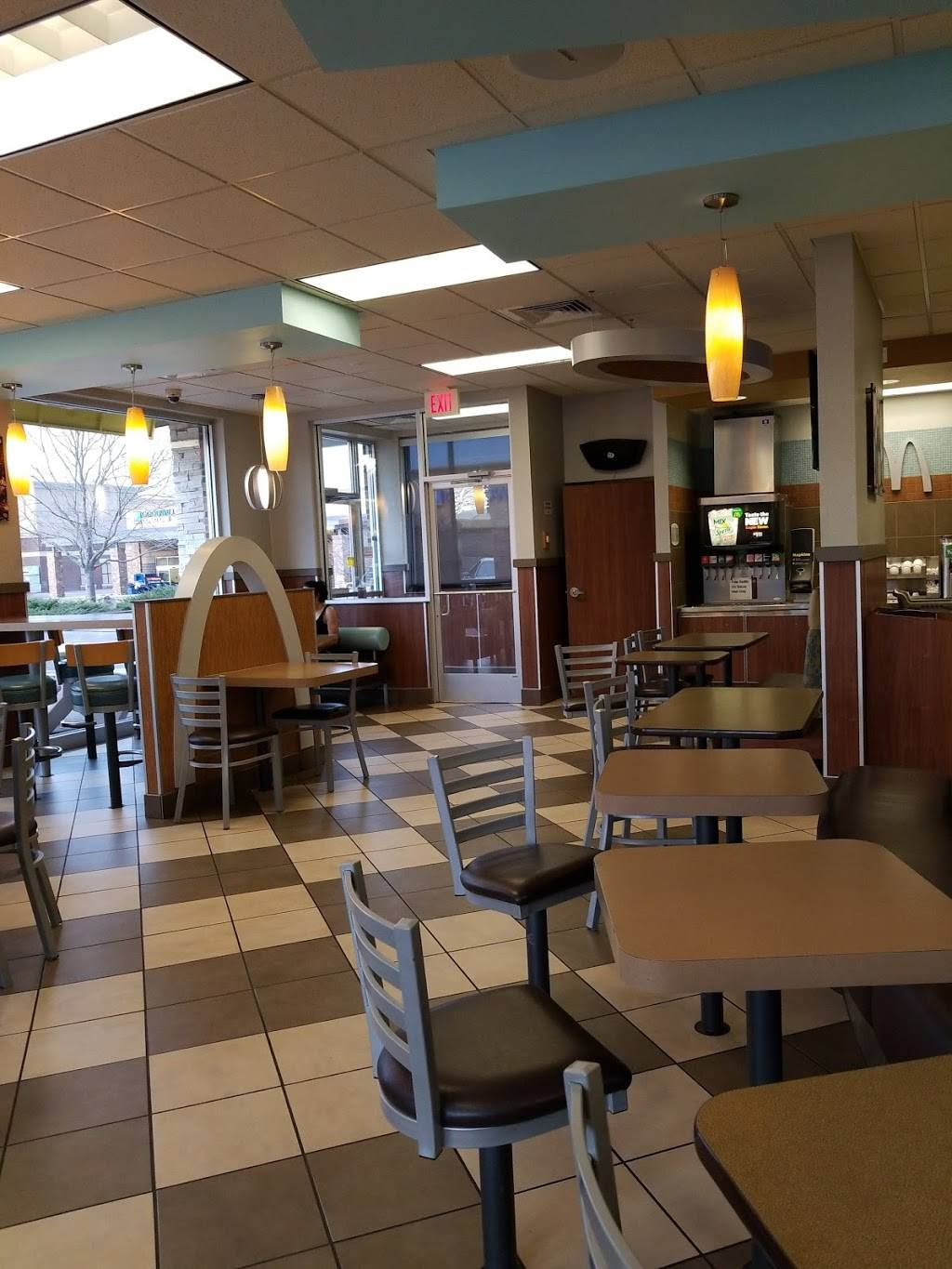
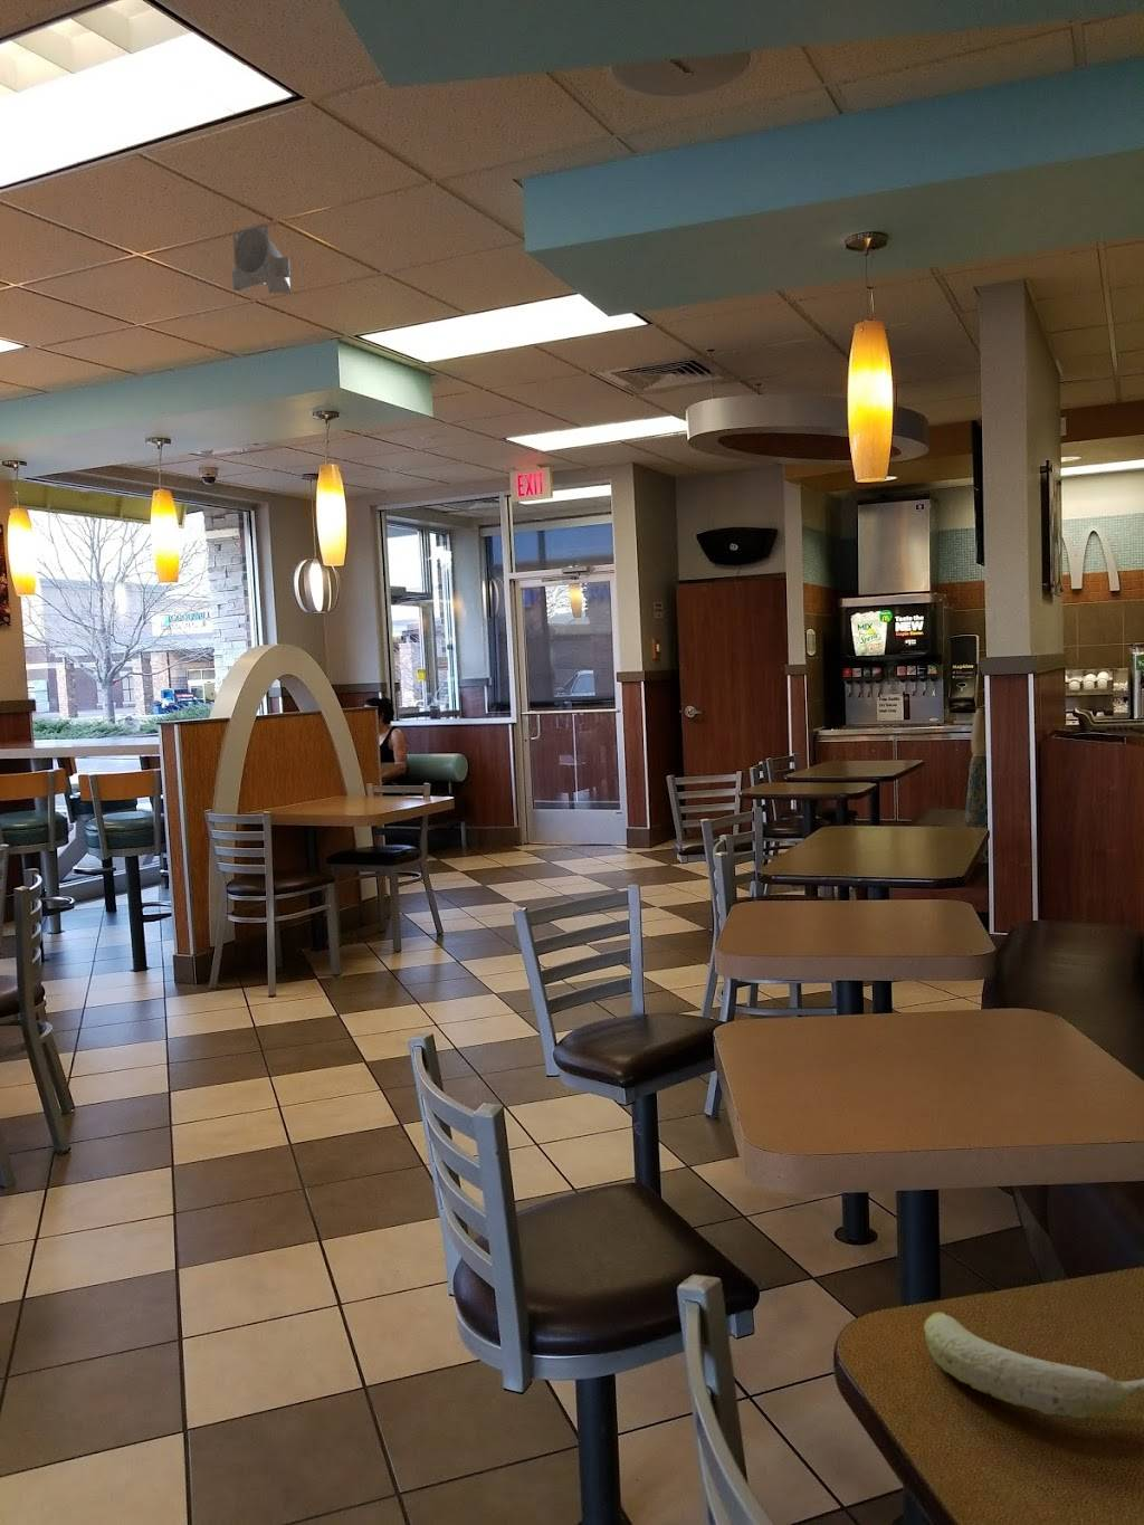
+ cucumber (1044, 1362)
+ security camera (260, 258)
